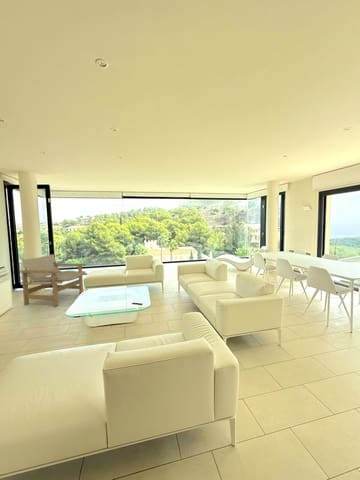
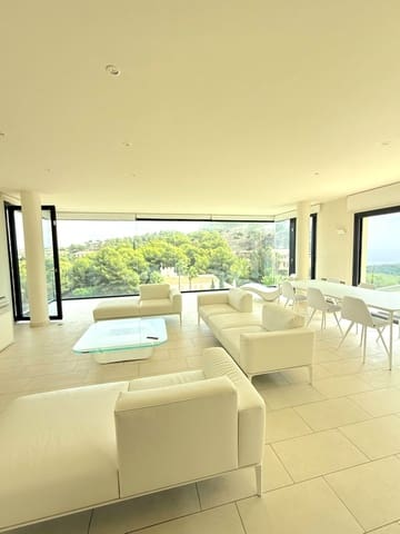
- lounge chair (56, 278)
